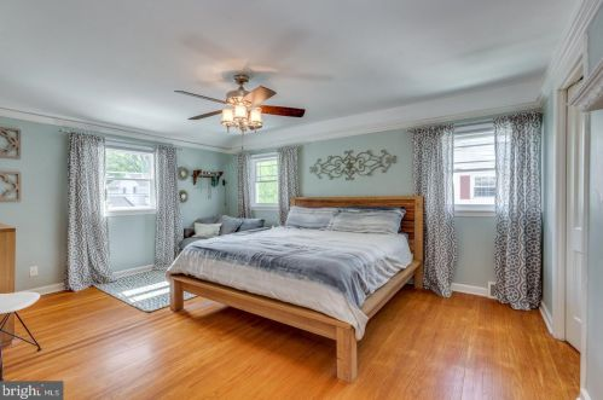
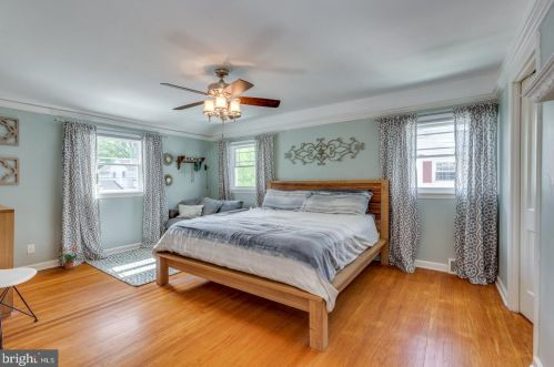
+ potted plant (69, 257)
